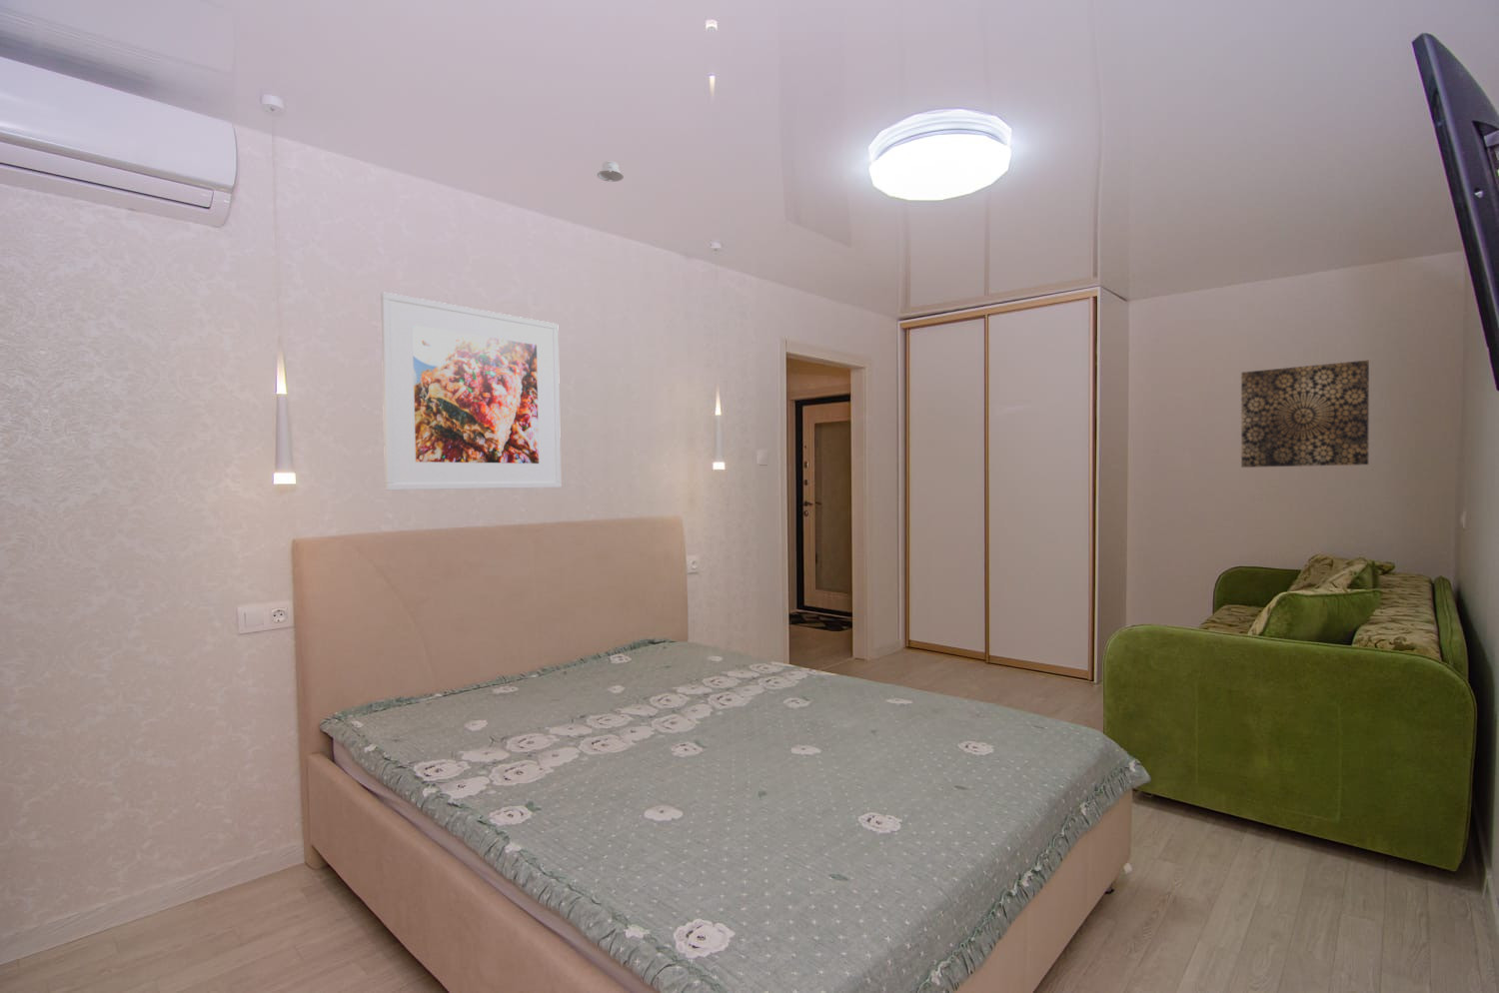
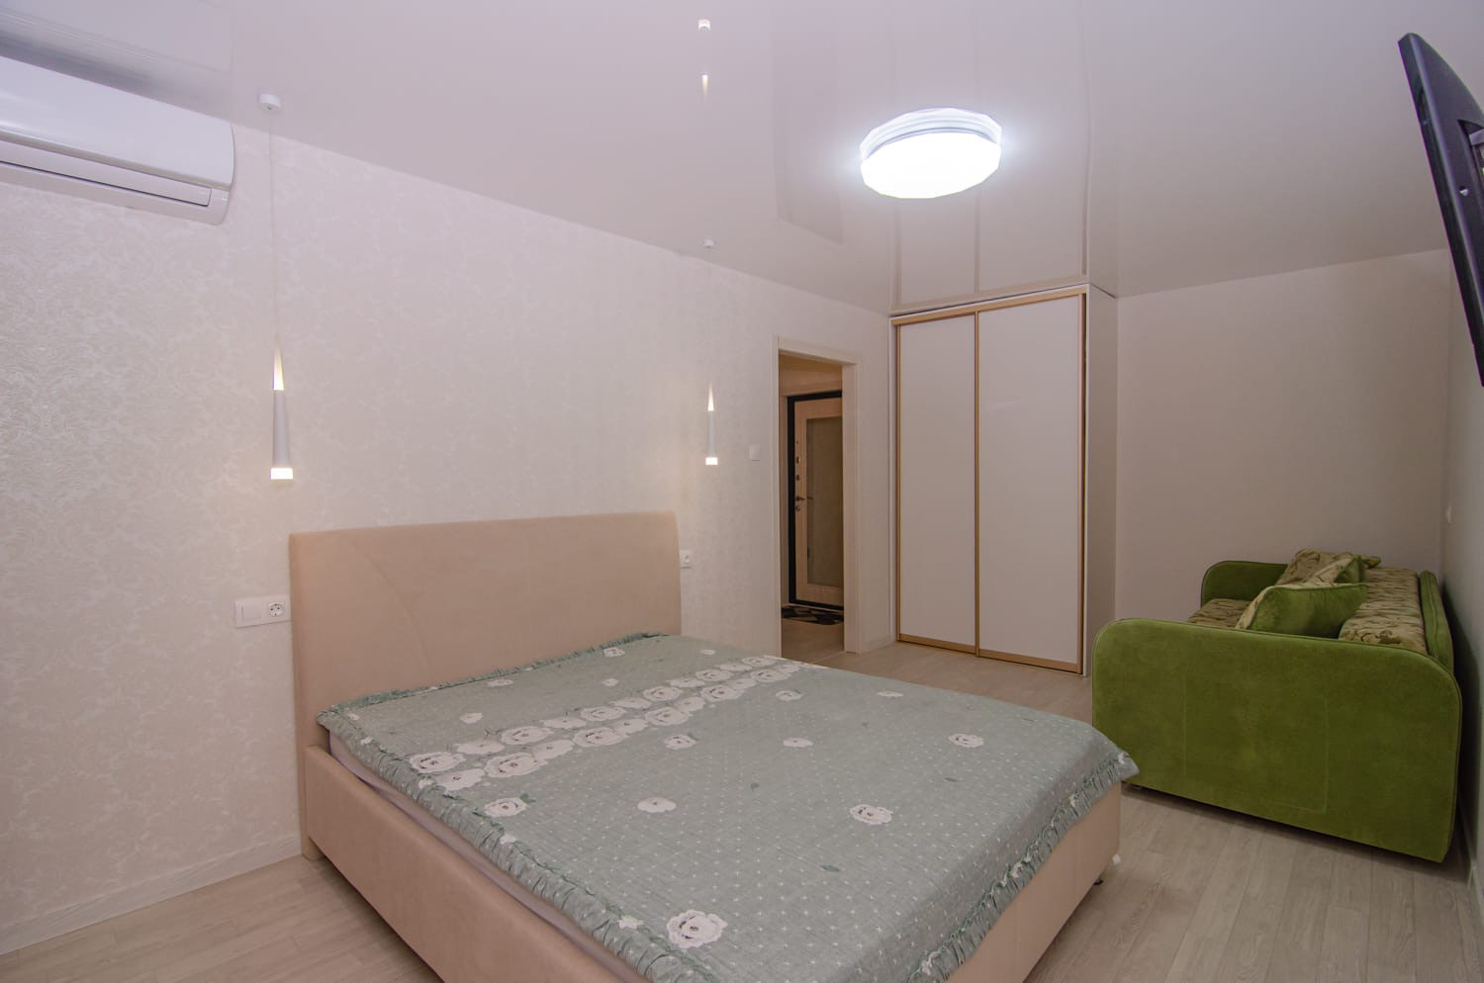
- recessed light (610, 171)
- wall art (1302, 416)
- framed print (479, 399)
